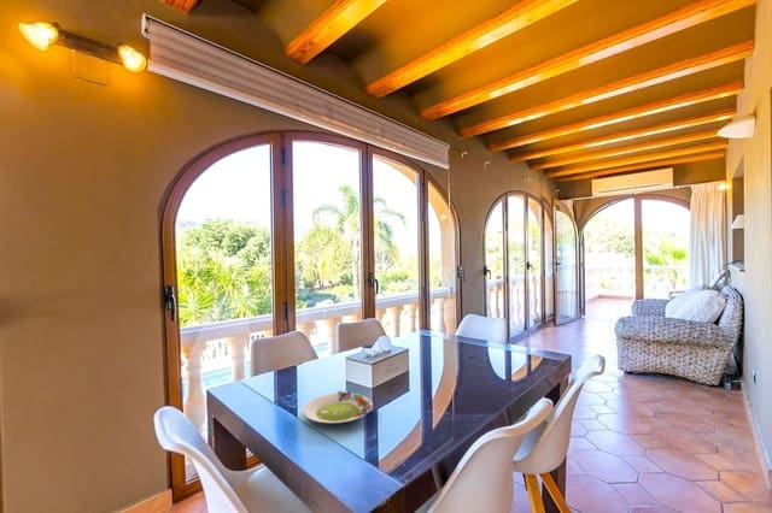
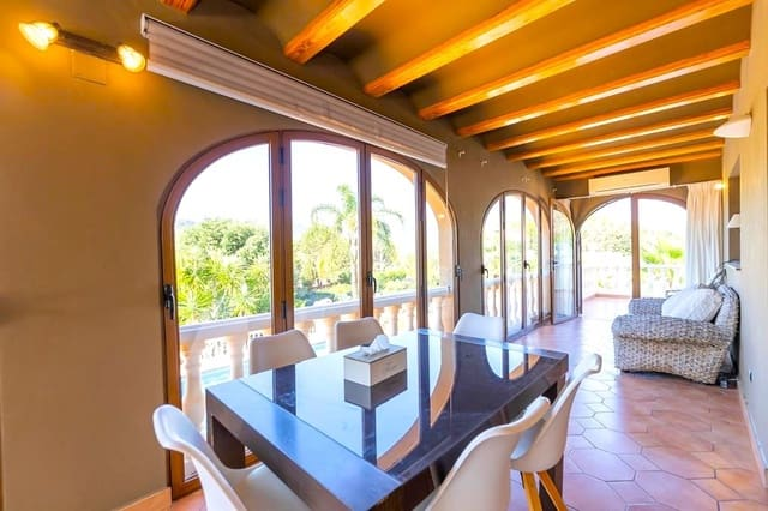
- salad plate (338, 408)
